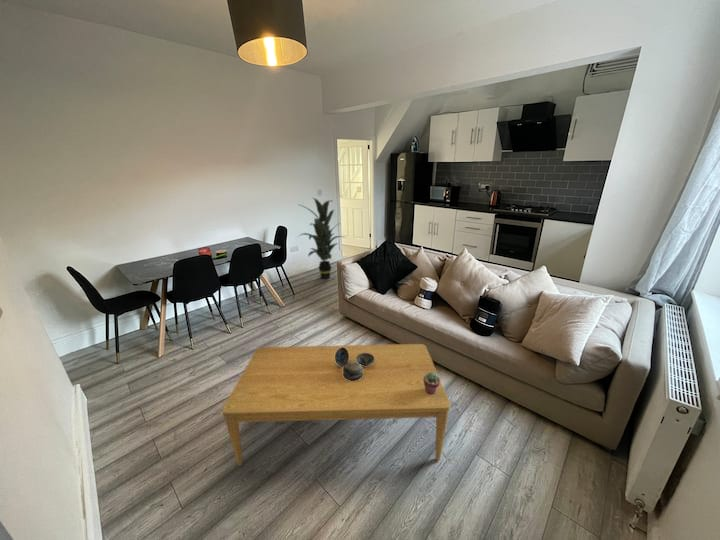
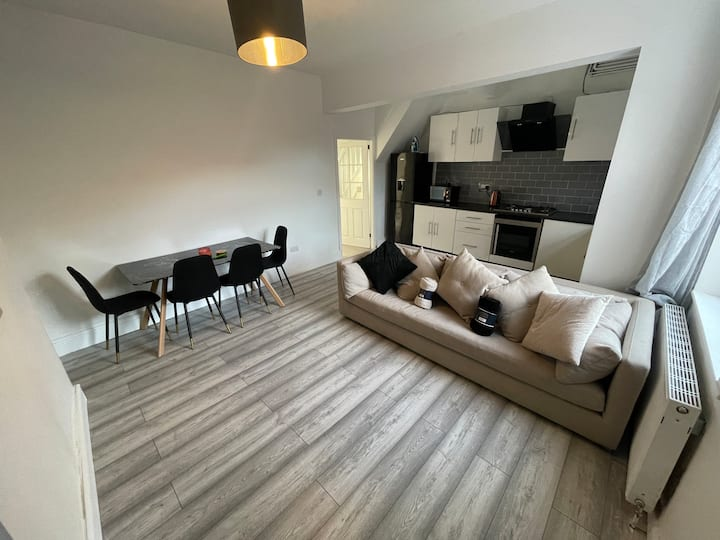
- decorative bowl (353, 361)
- coffee table (340, 399)
- potted succulent (431, 382)
- indoor plant (320, 239)
